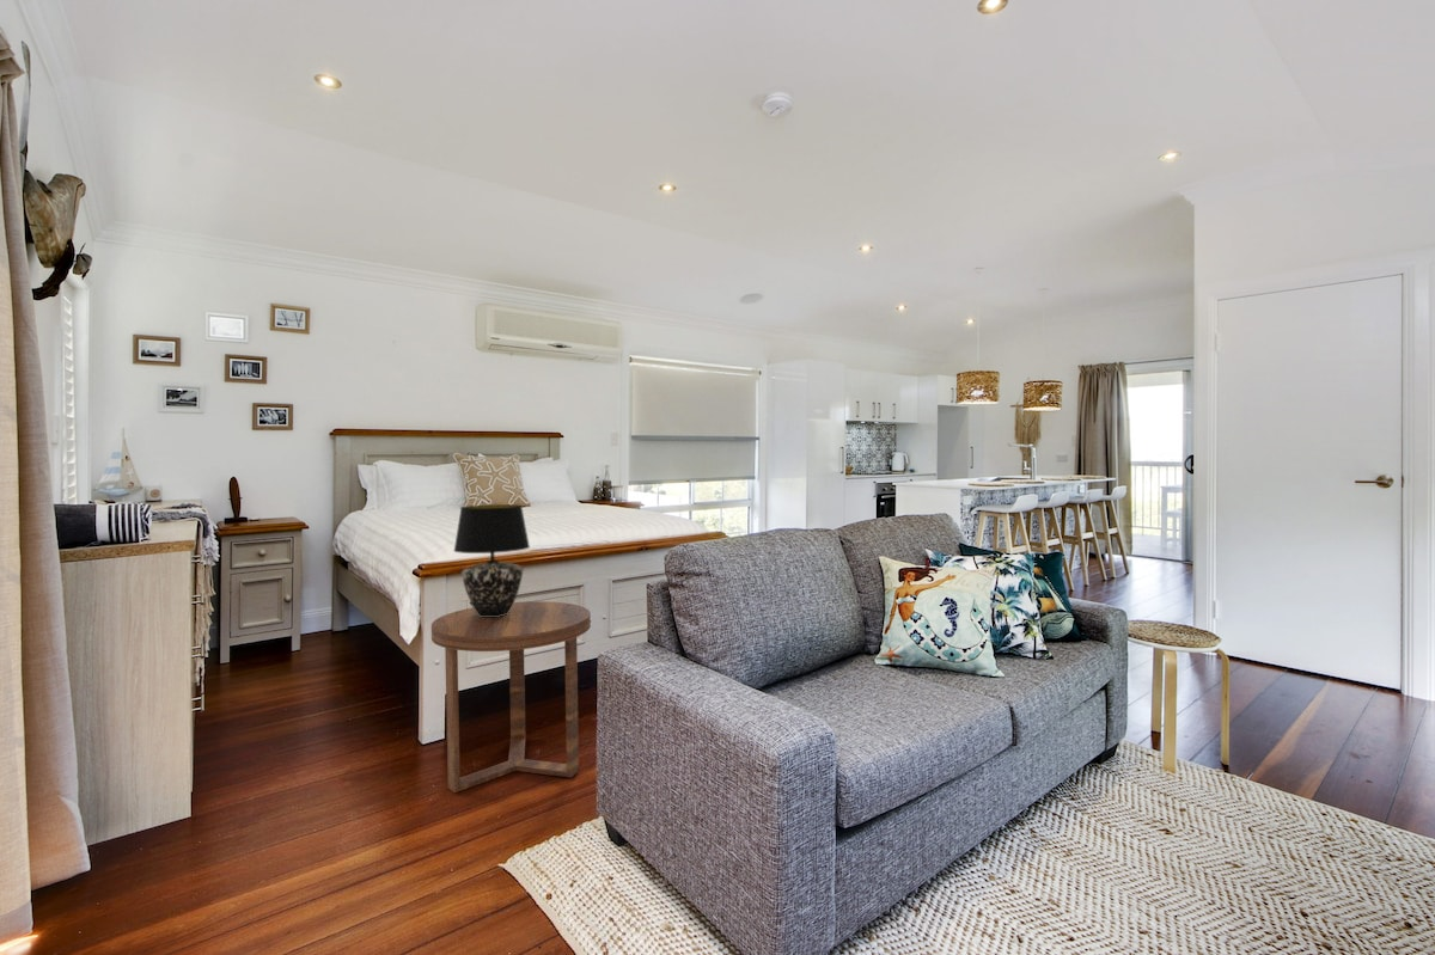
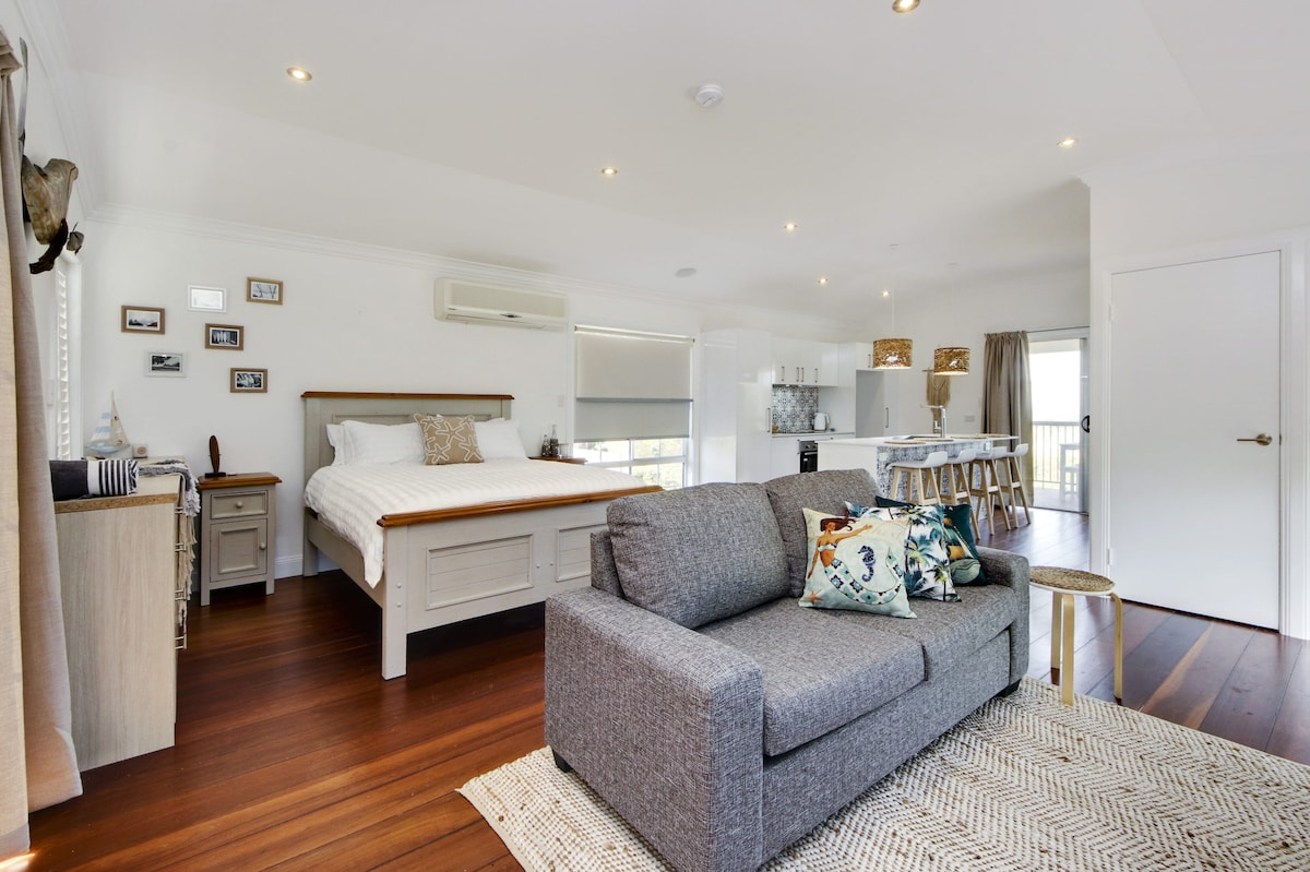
- side table (514, 692)
- table lamp (491, 559)
